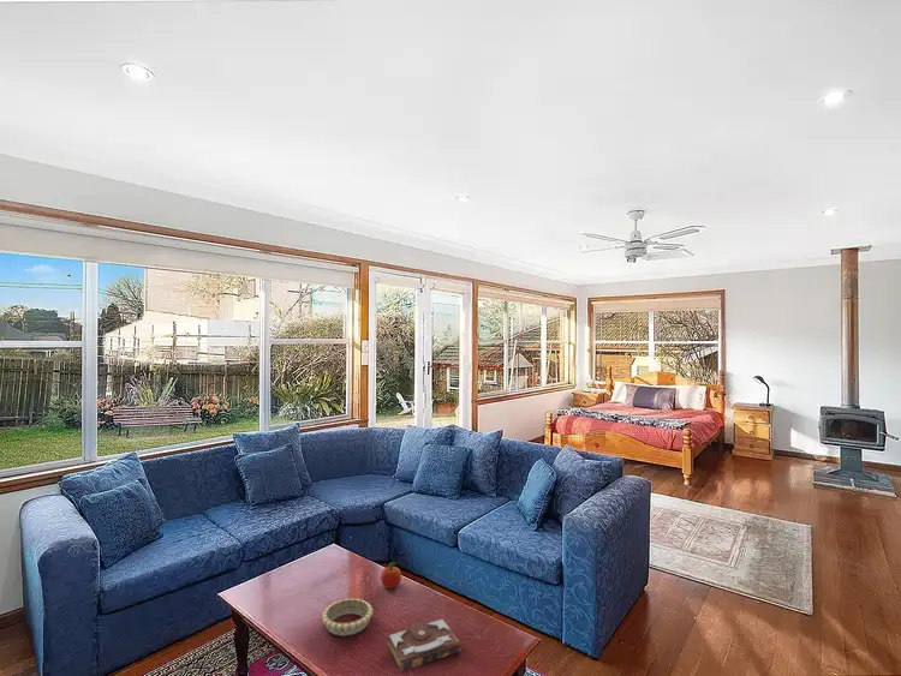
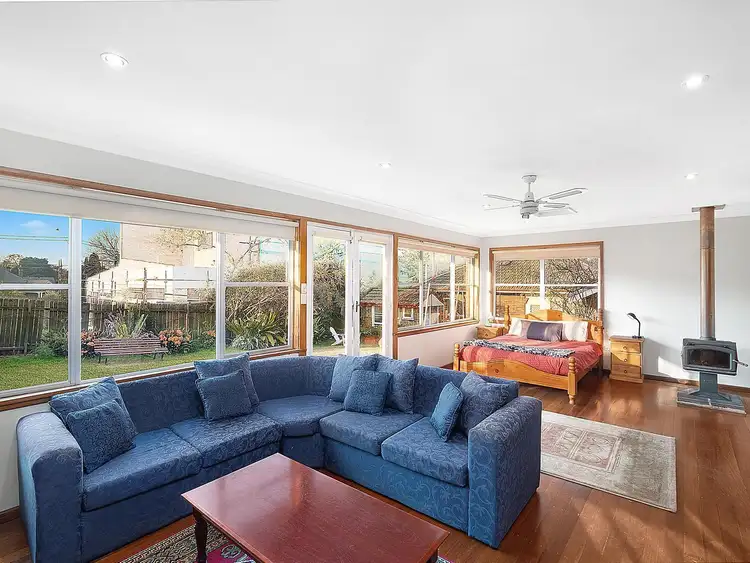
- book (423, 642)
- decorative bowl (345, 614)
- fruit (390, 575)
